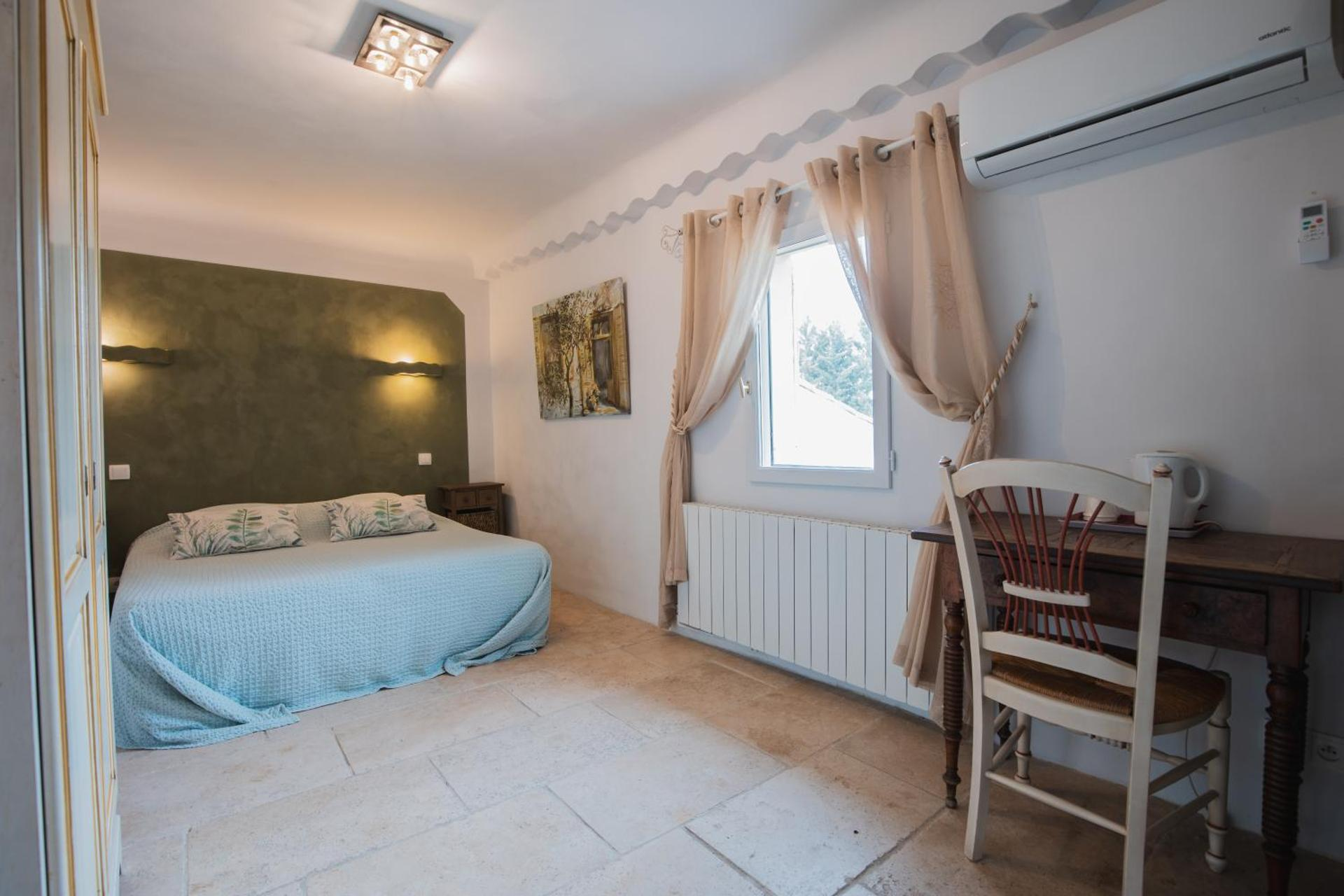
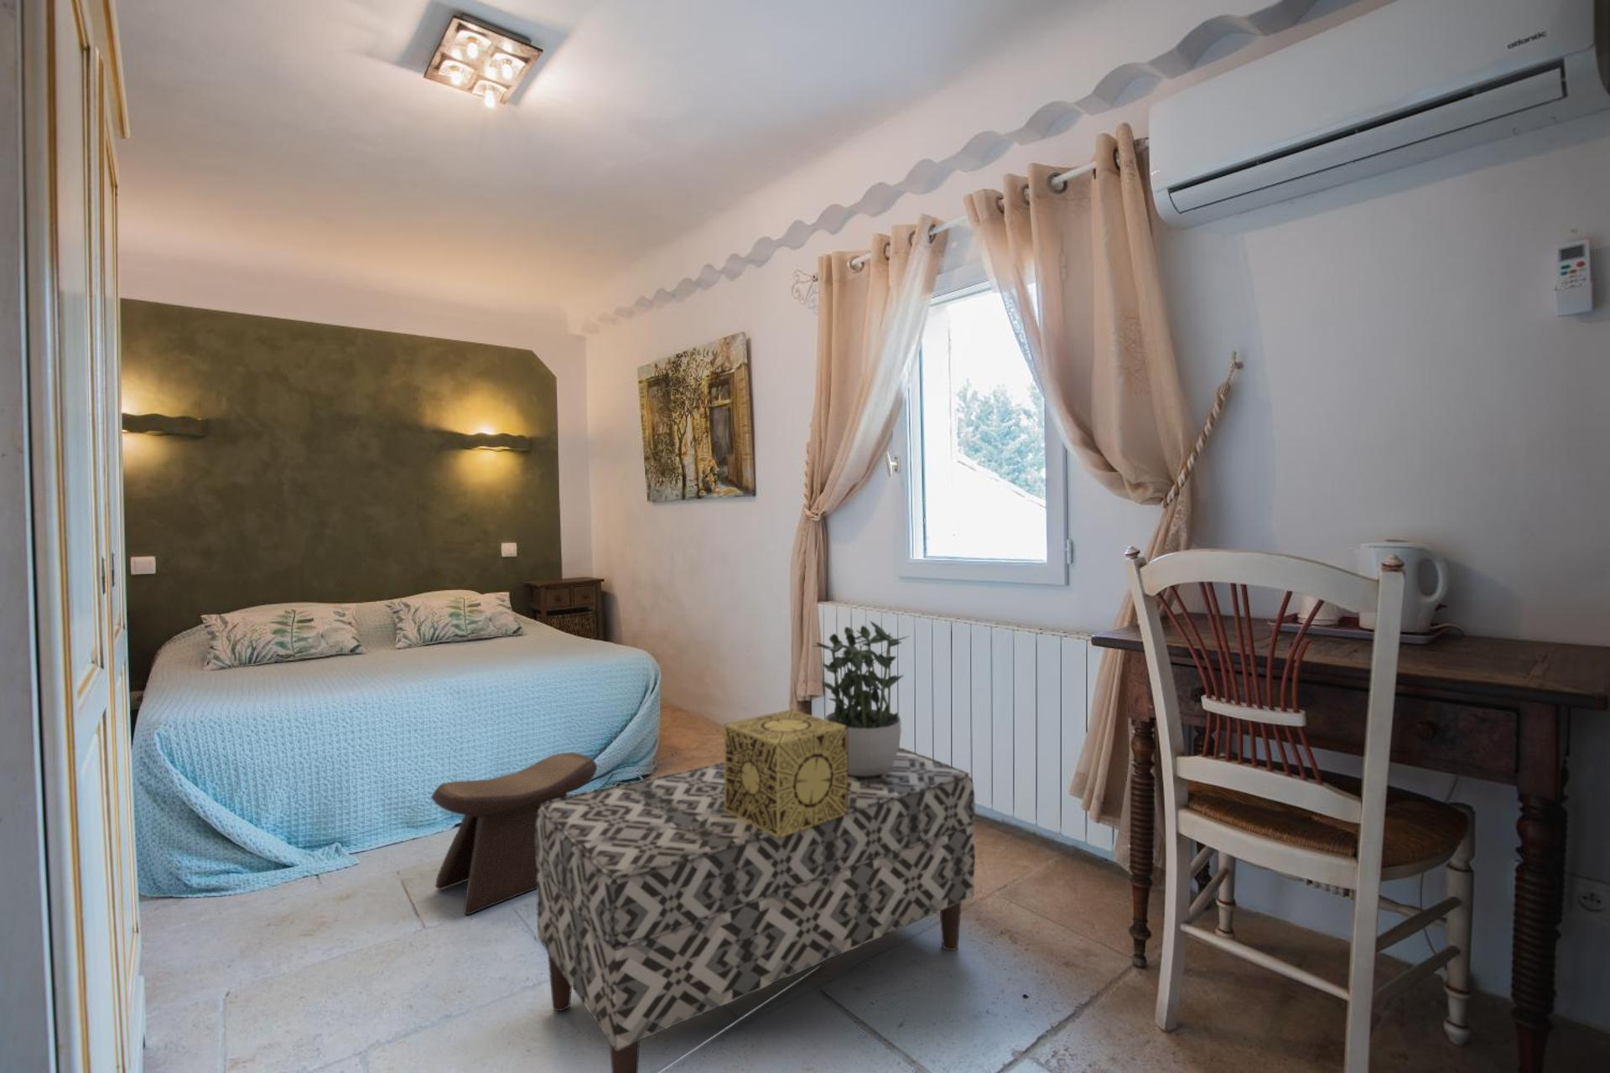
+ bench (767, 881)
+ decorative box (785, 768)
+ stool (519, 824)
+ potted plant (859, 692)
